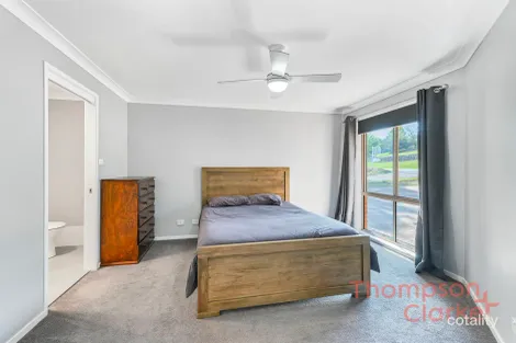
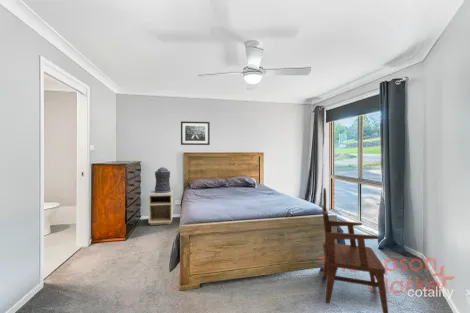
+ nightstand (161, 207)
+ wall art (195, 133)
+ armchair (351, 241)
+ incense holder (162, 179)
